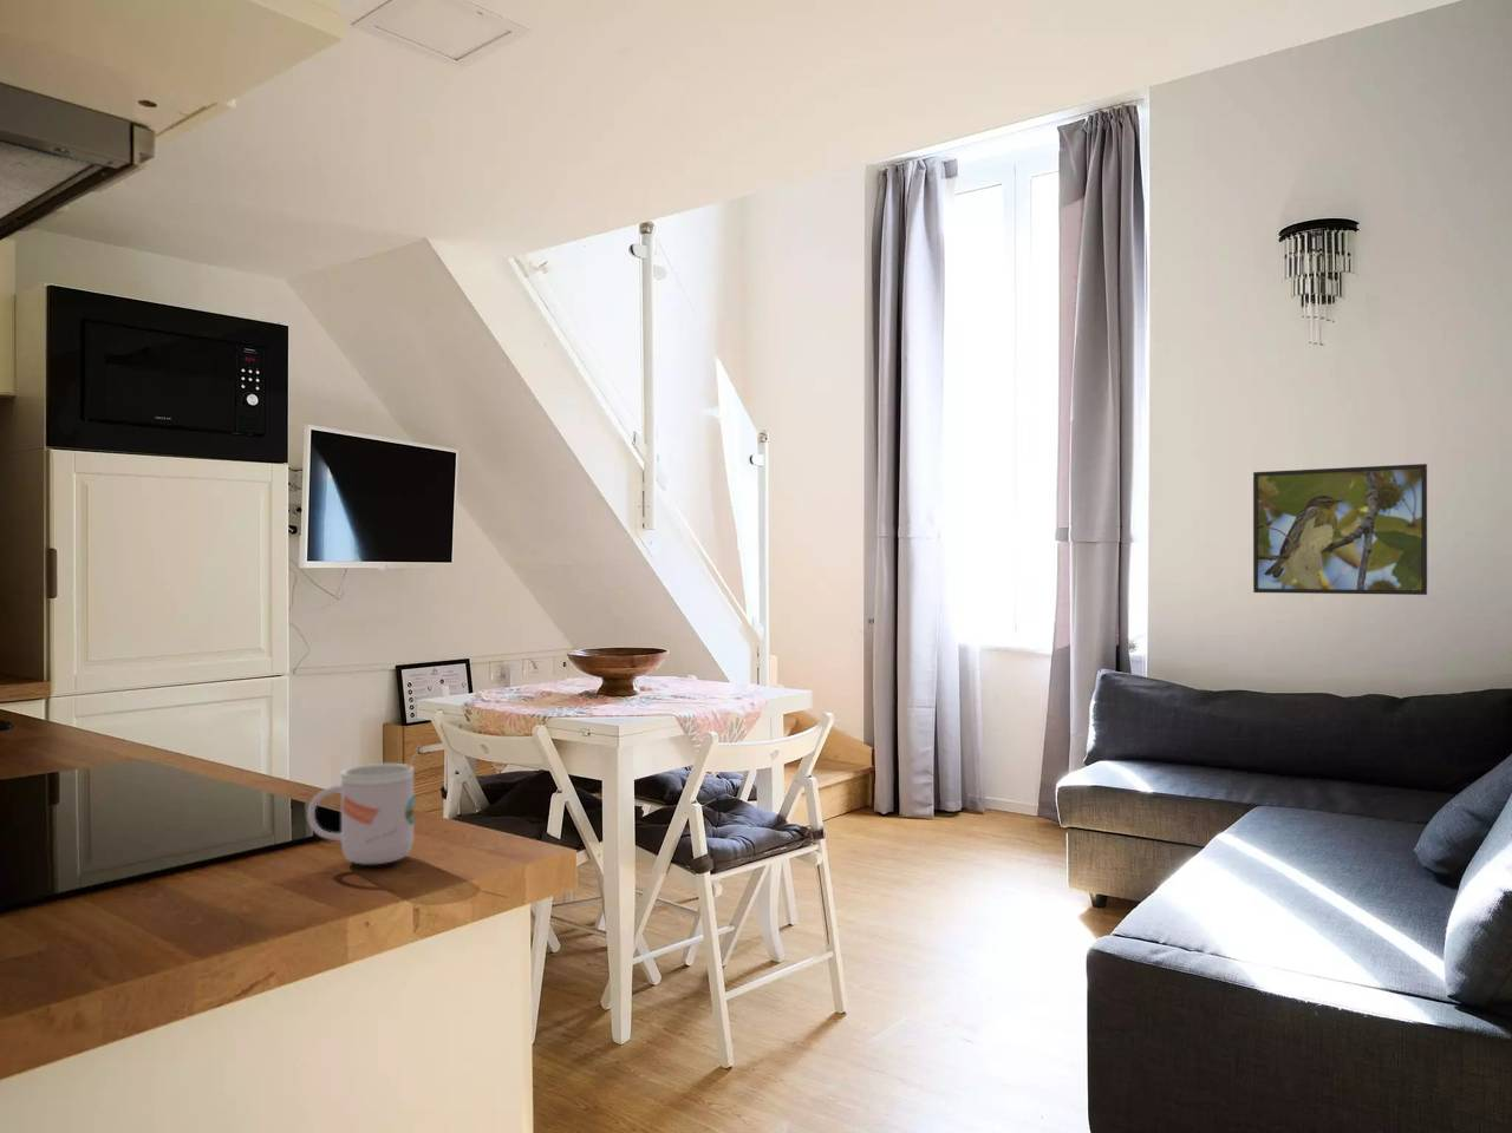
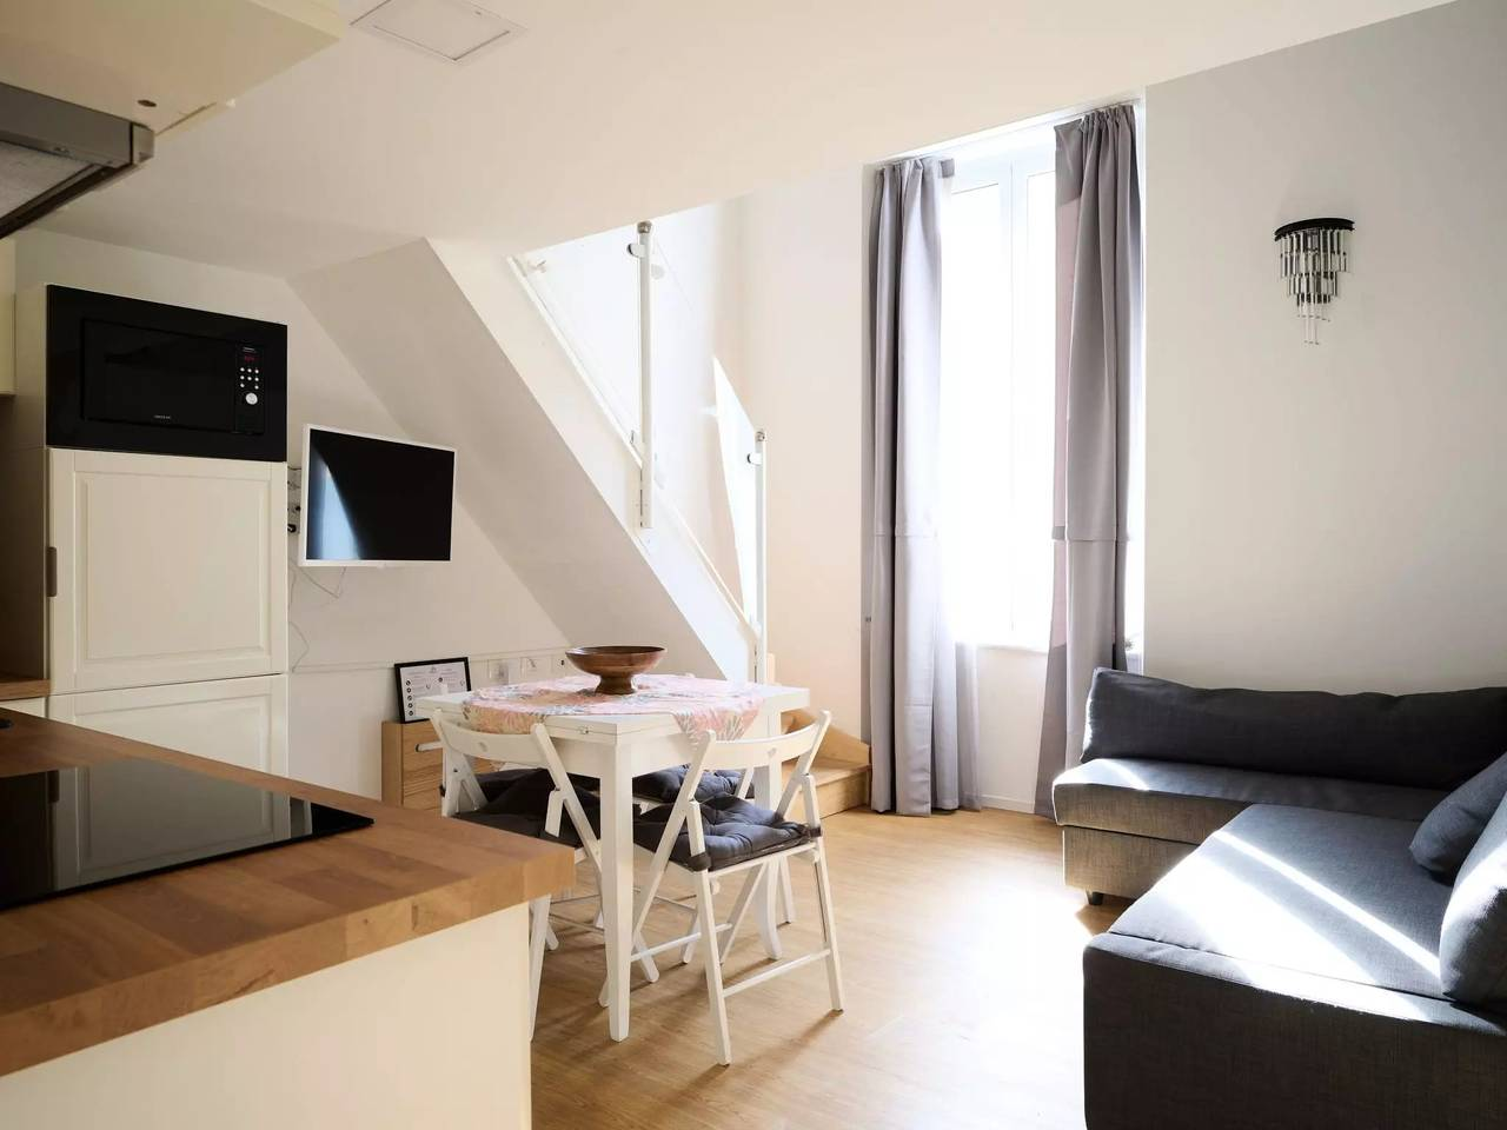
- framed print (1336, 530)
- mug (365, 802)
